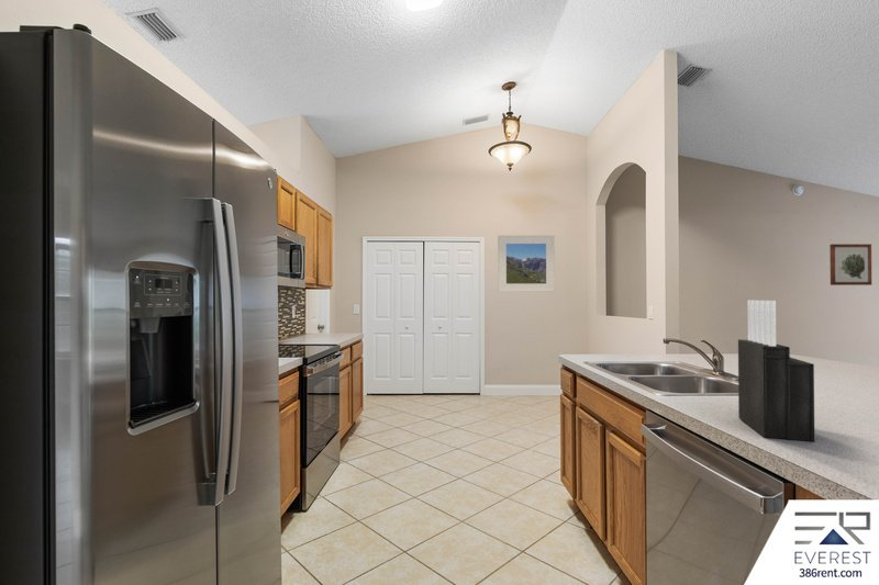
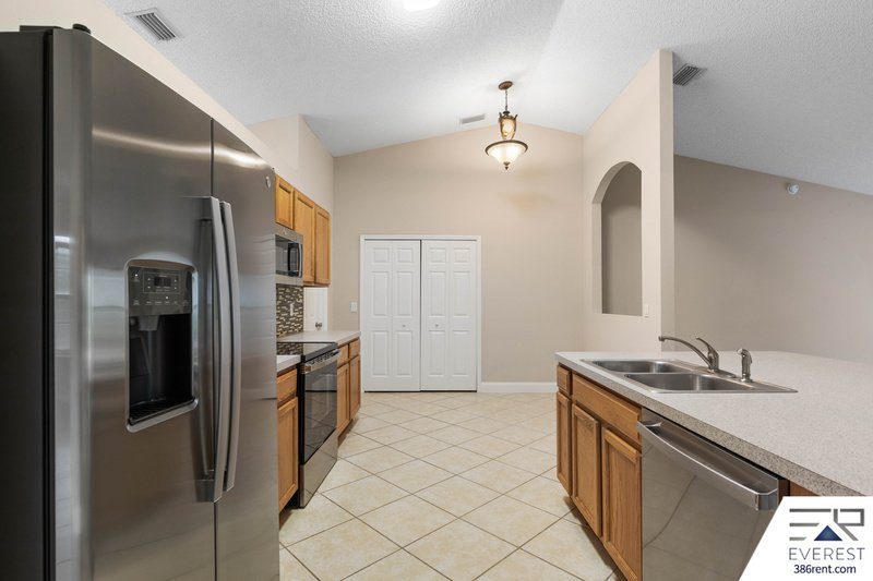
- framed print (525, 263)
- wall art (850, 265)
- knife block (777, 364)
